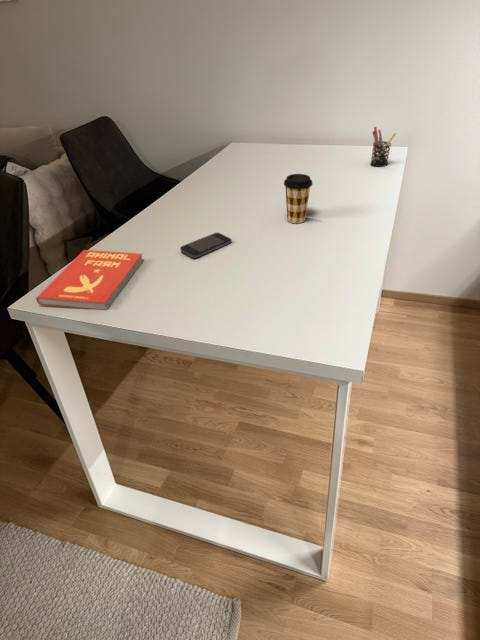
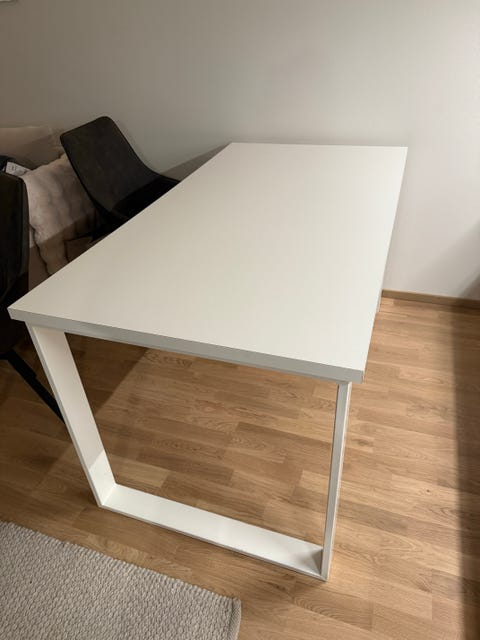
- smartphone (206, 244)
- pen holder (380, 146)
- coffee cup (297, 199)
- book (93, 277)
